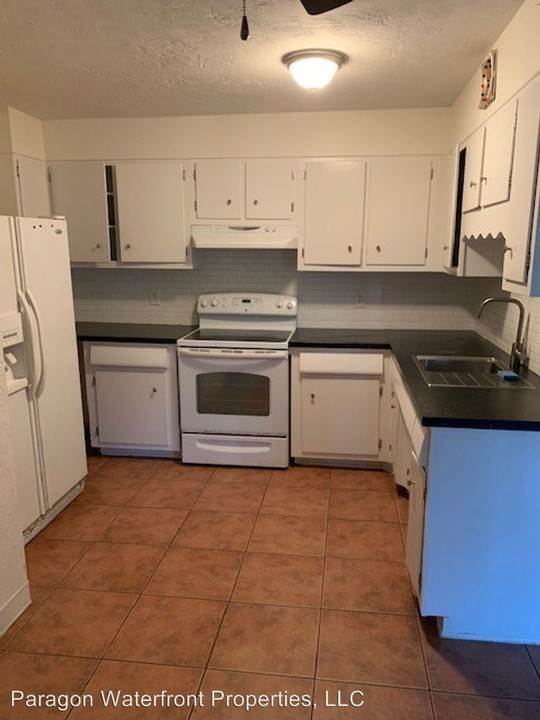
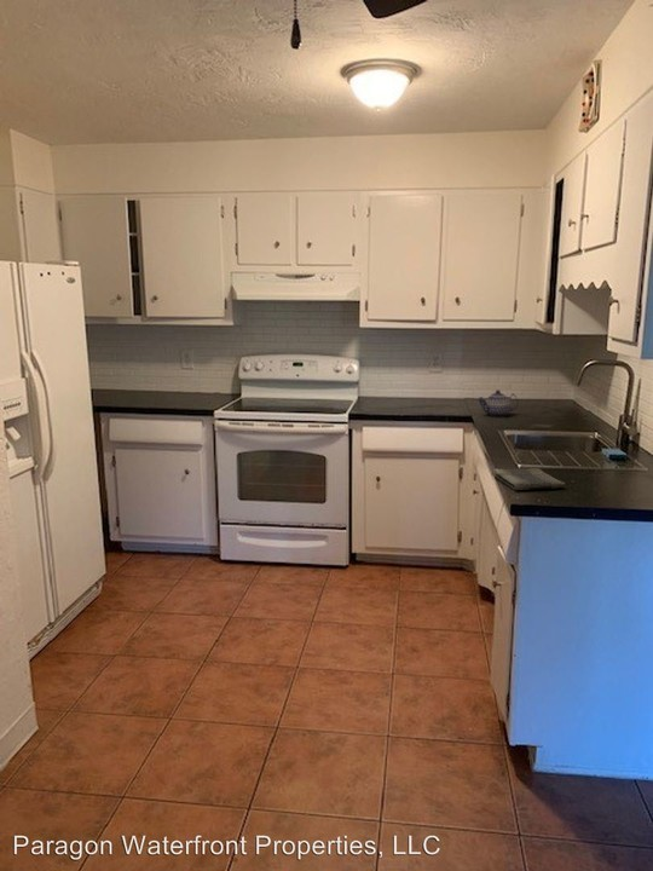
+ teapot (498, 402)
+ dish towel (526, 477)
